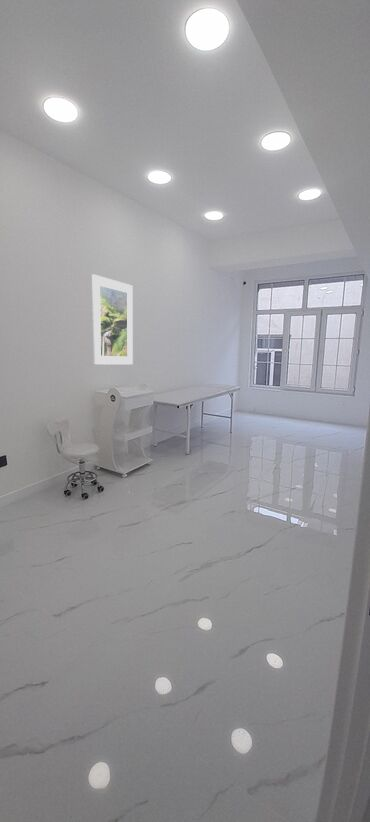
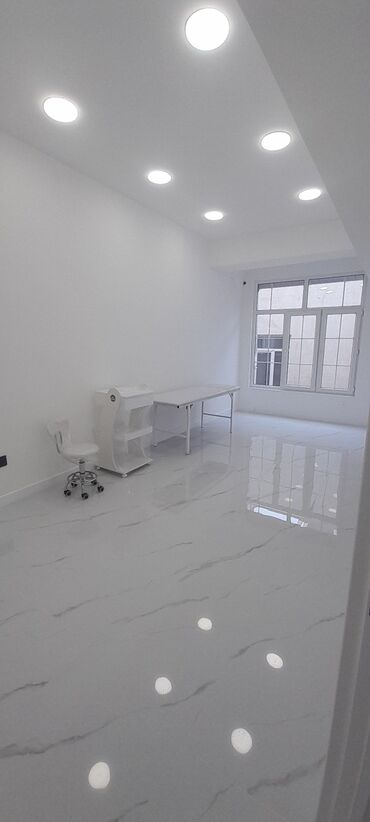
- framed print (114, 323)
